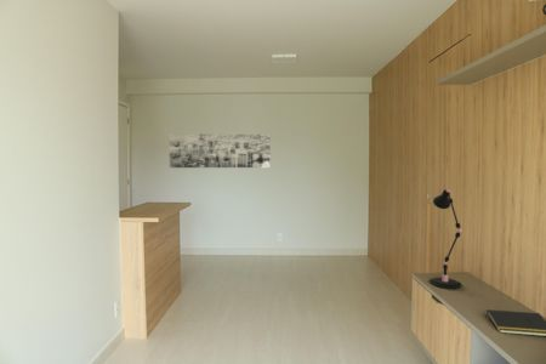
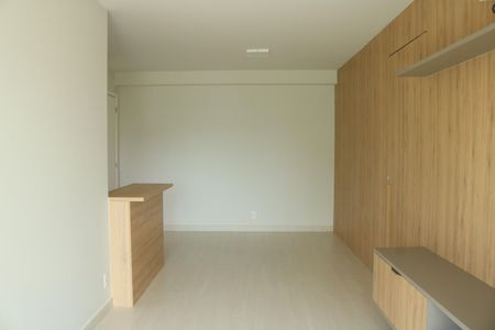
- desk lamp (454, 240)
- wall art (220, 150)
- notepad (519, 322)
